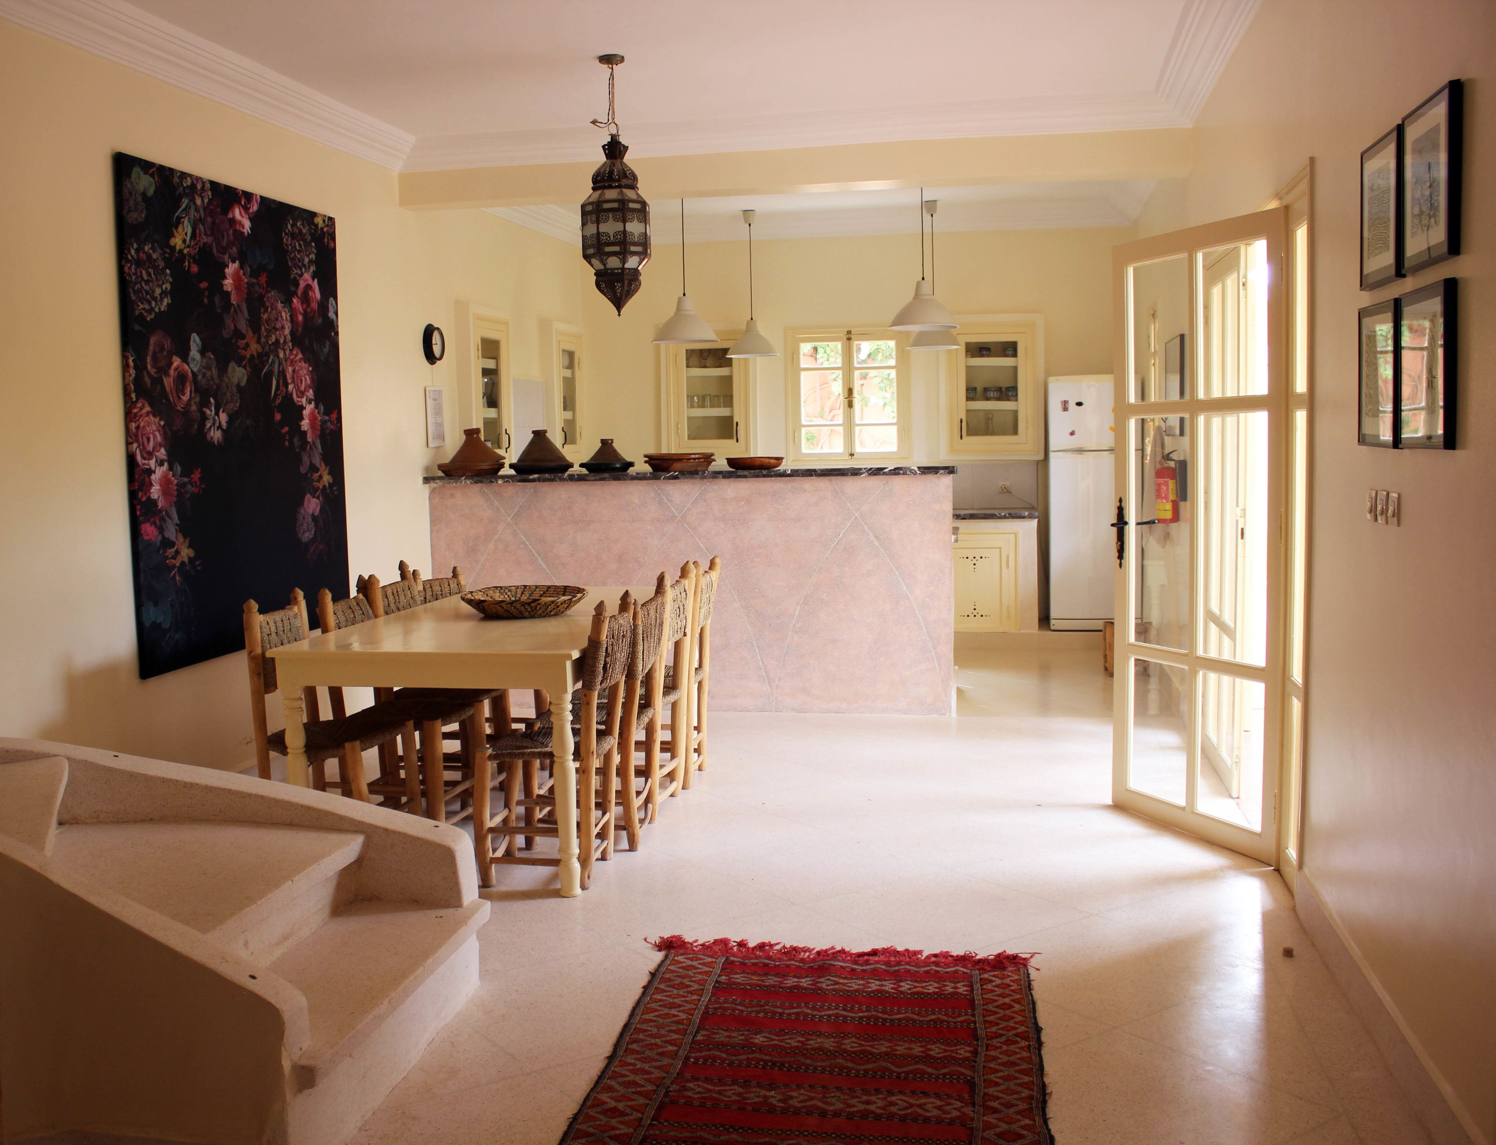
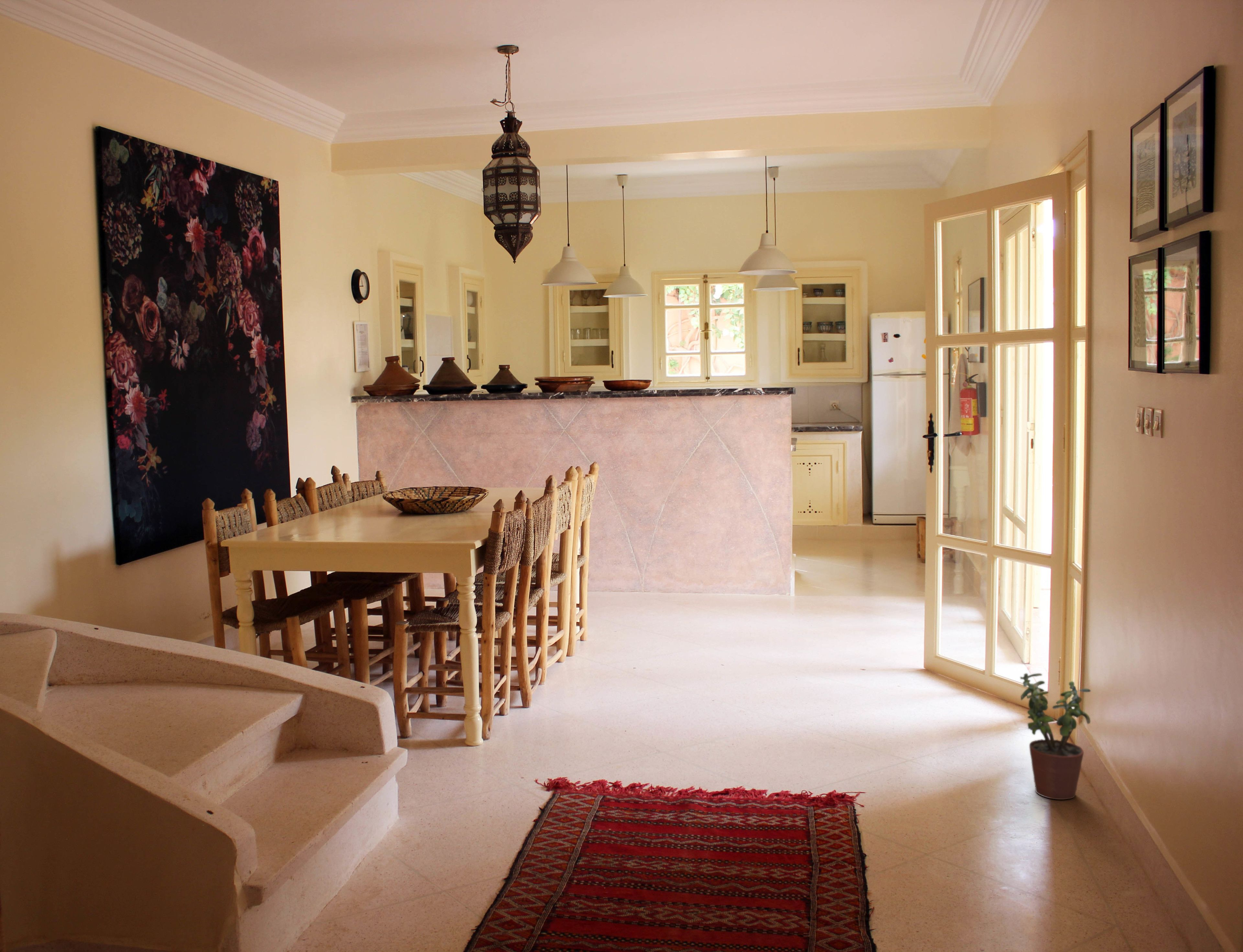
+ potted plant (1060, 734)
